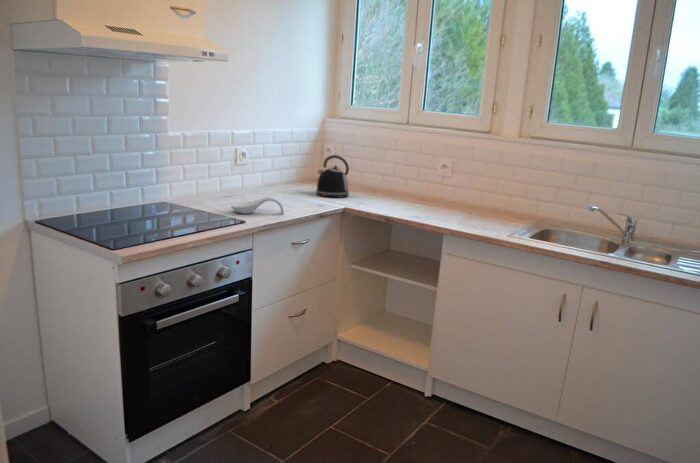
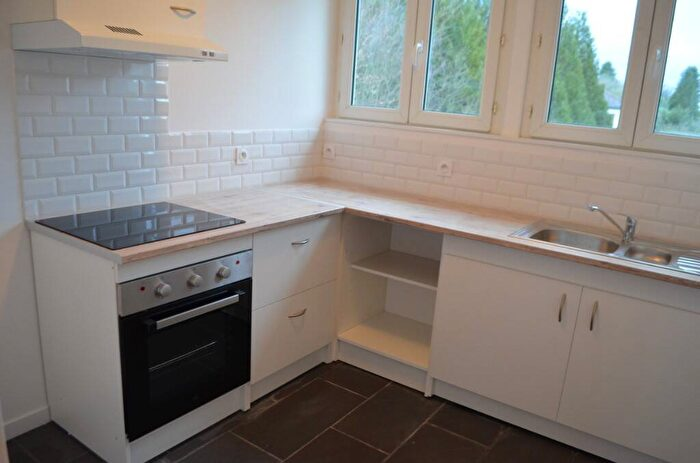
- kettle (333, 175)
- spoon rest (257, 205)
